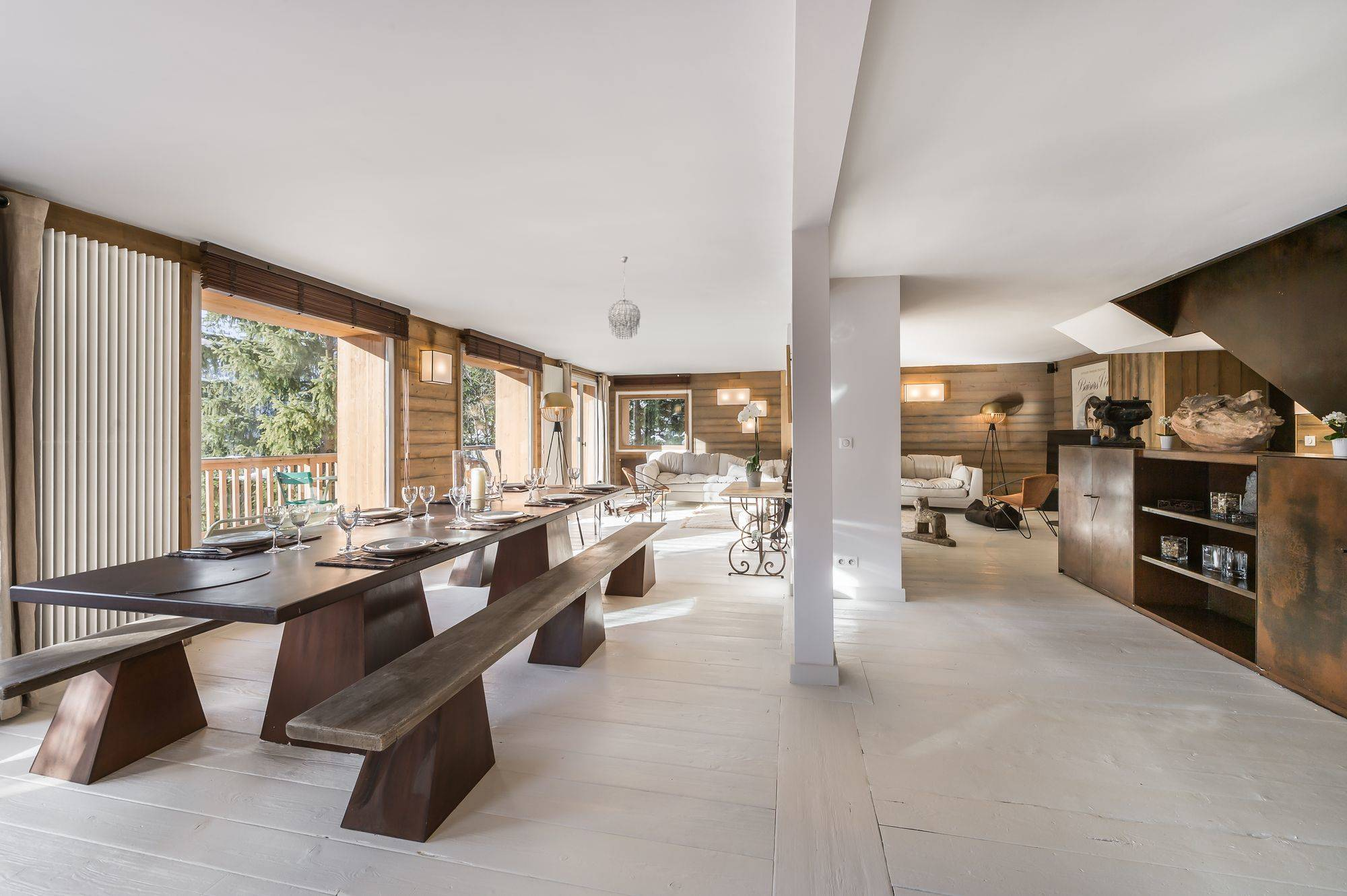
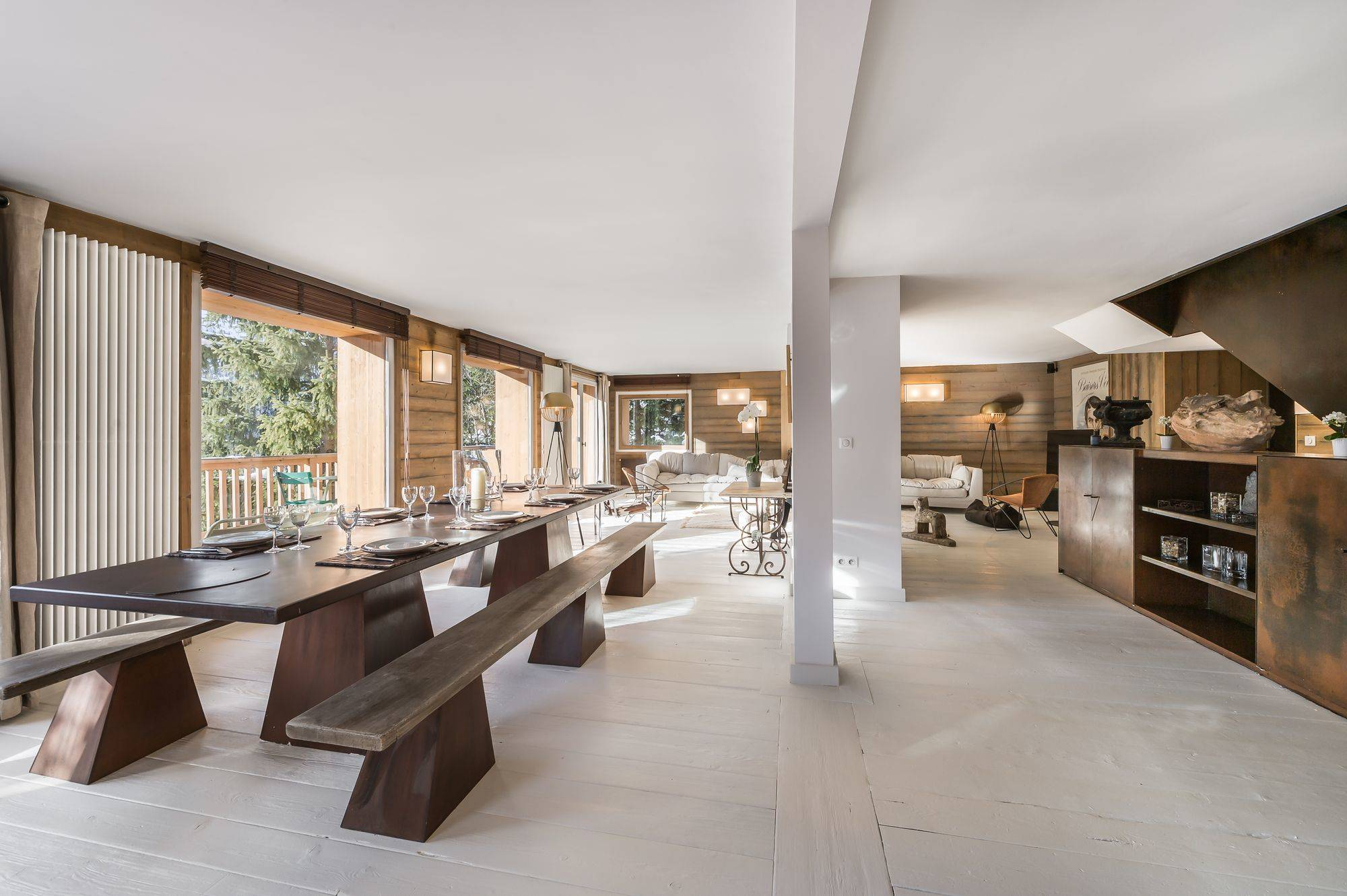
- chandelier (624, 298)
